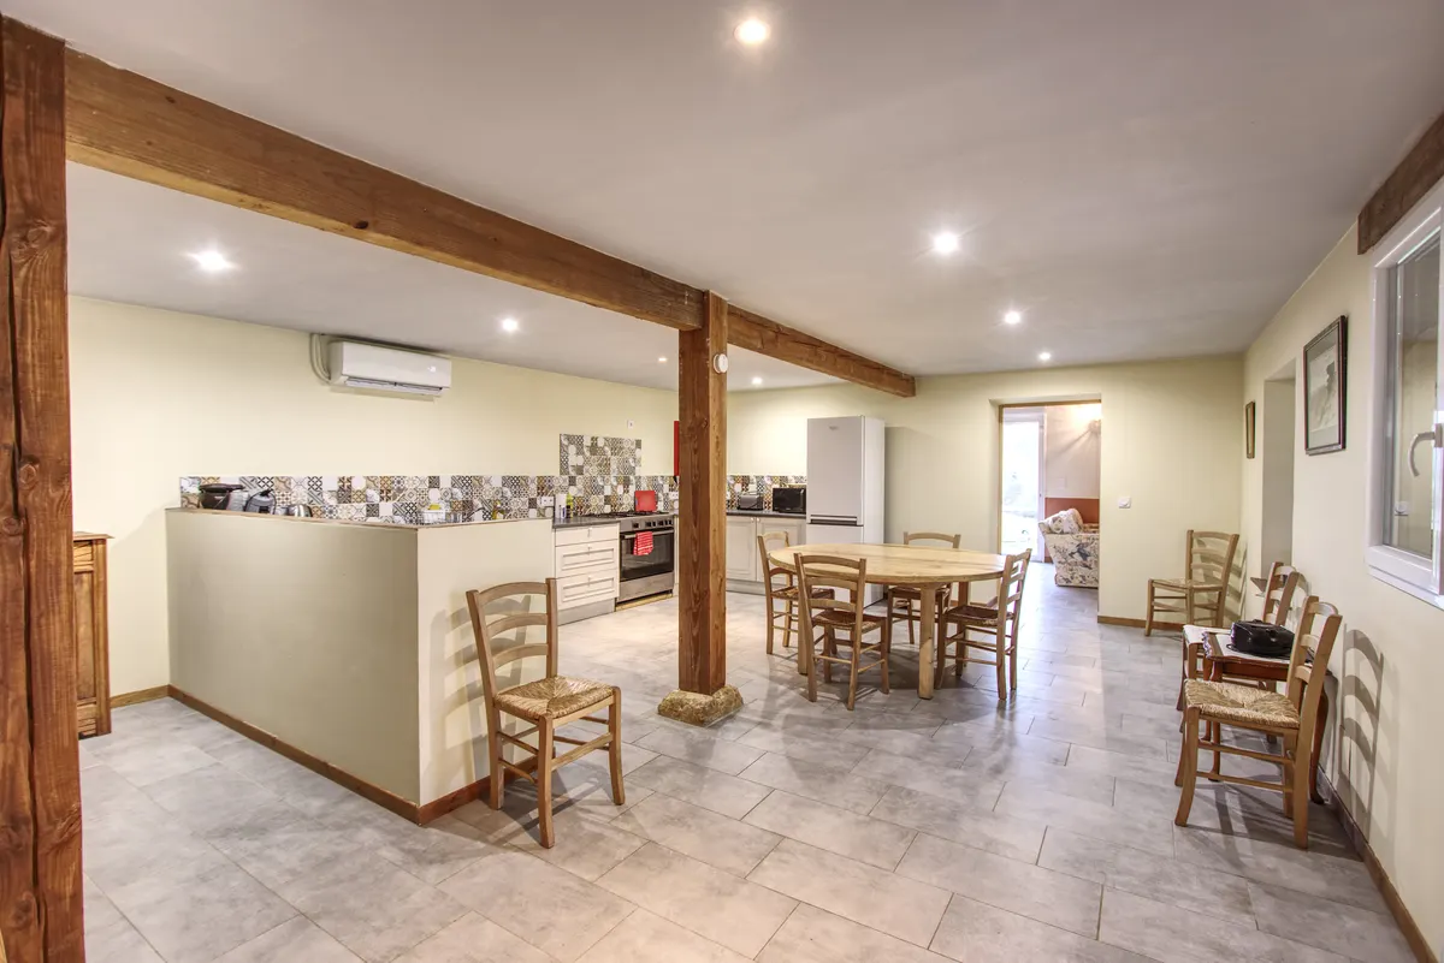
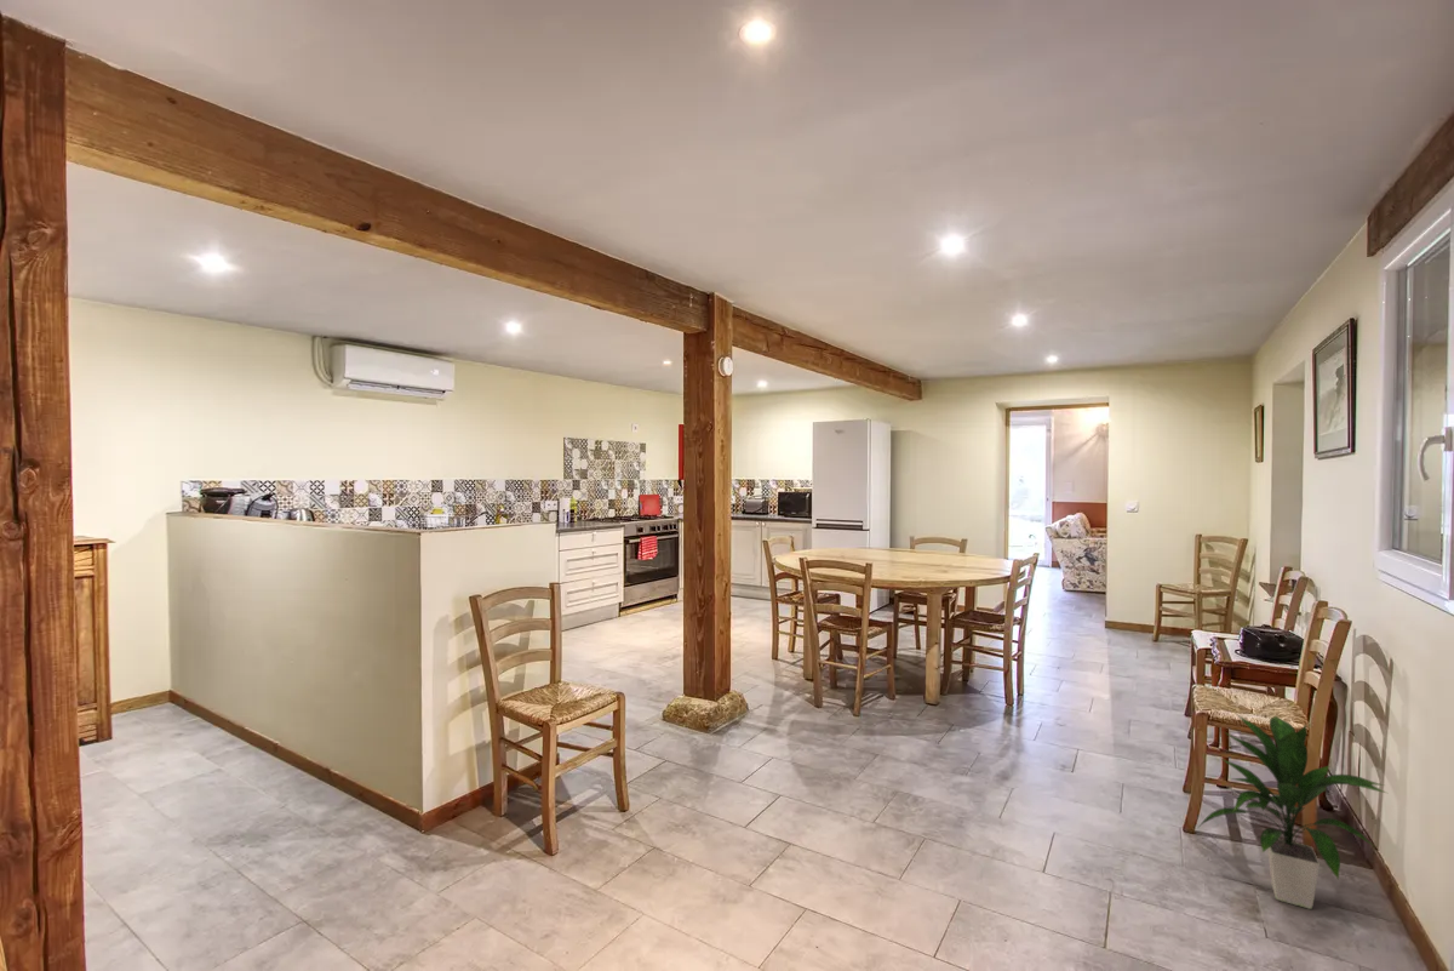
+ indoor plant (1283, 804)
